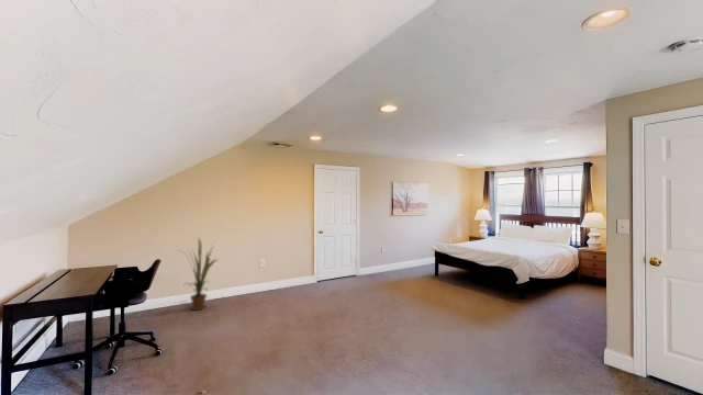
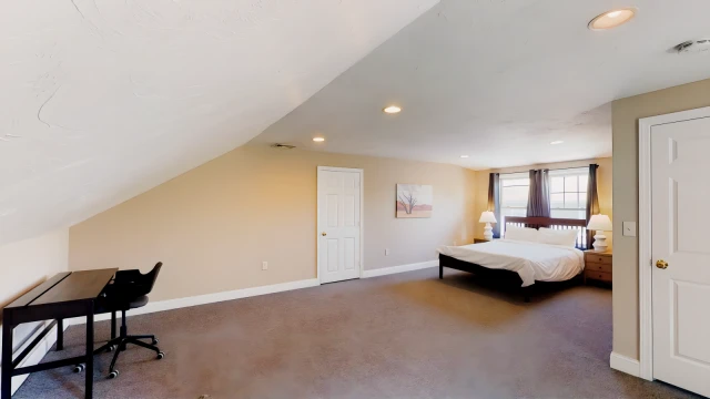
- house plant (197, 273)
